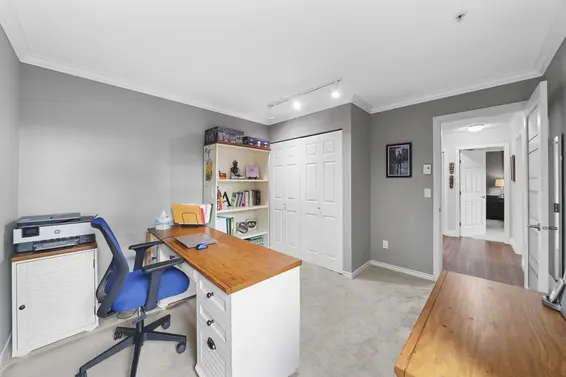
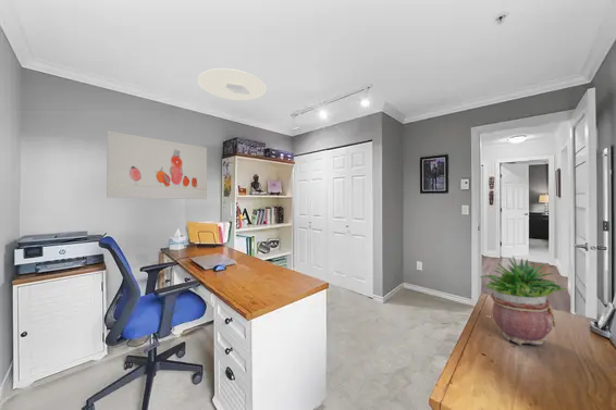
+ potted plant (517, 297)
+ wall art (162, 169)
+ ceiling light (233, 83)
